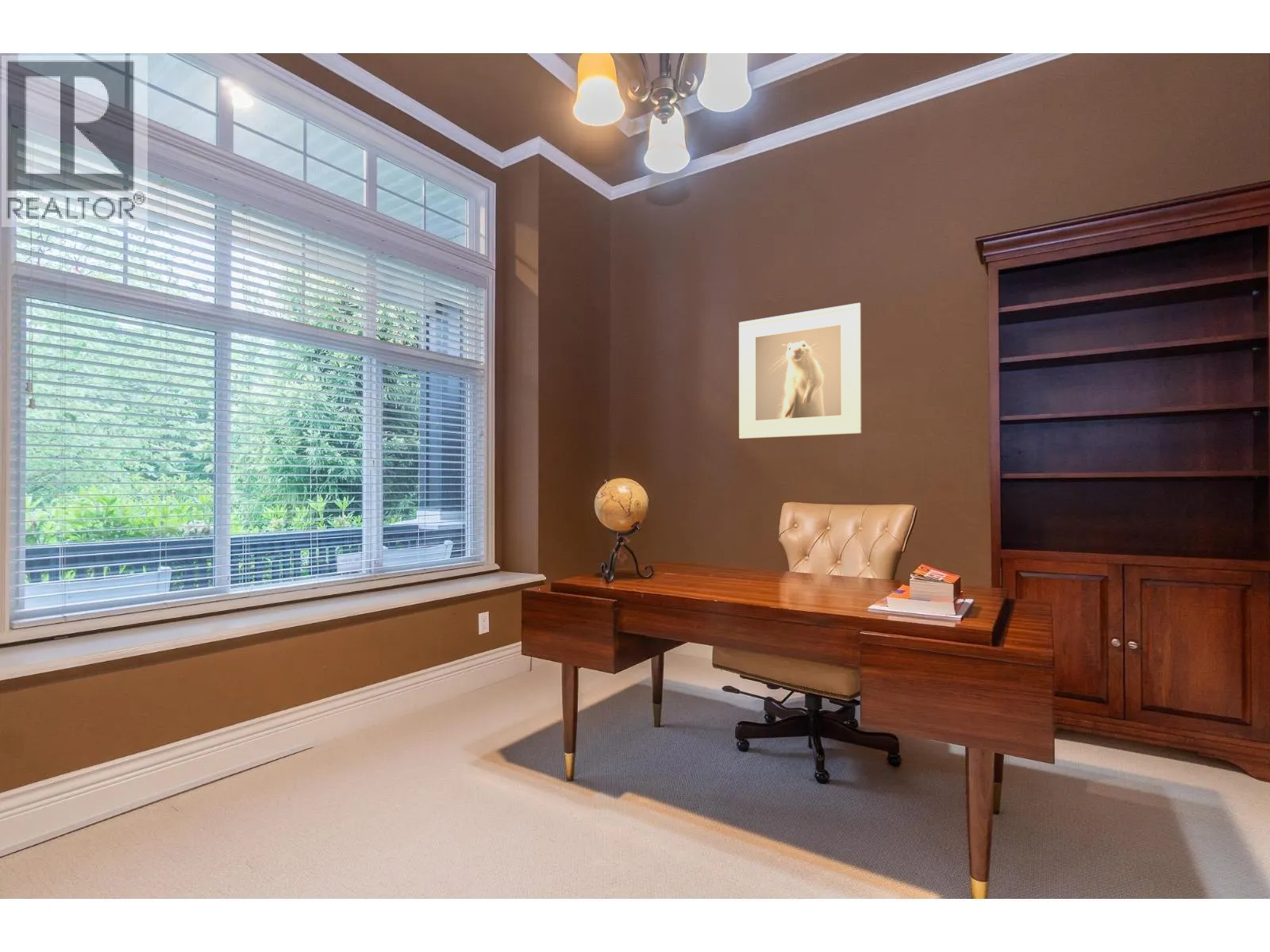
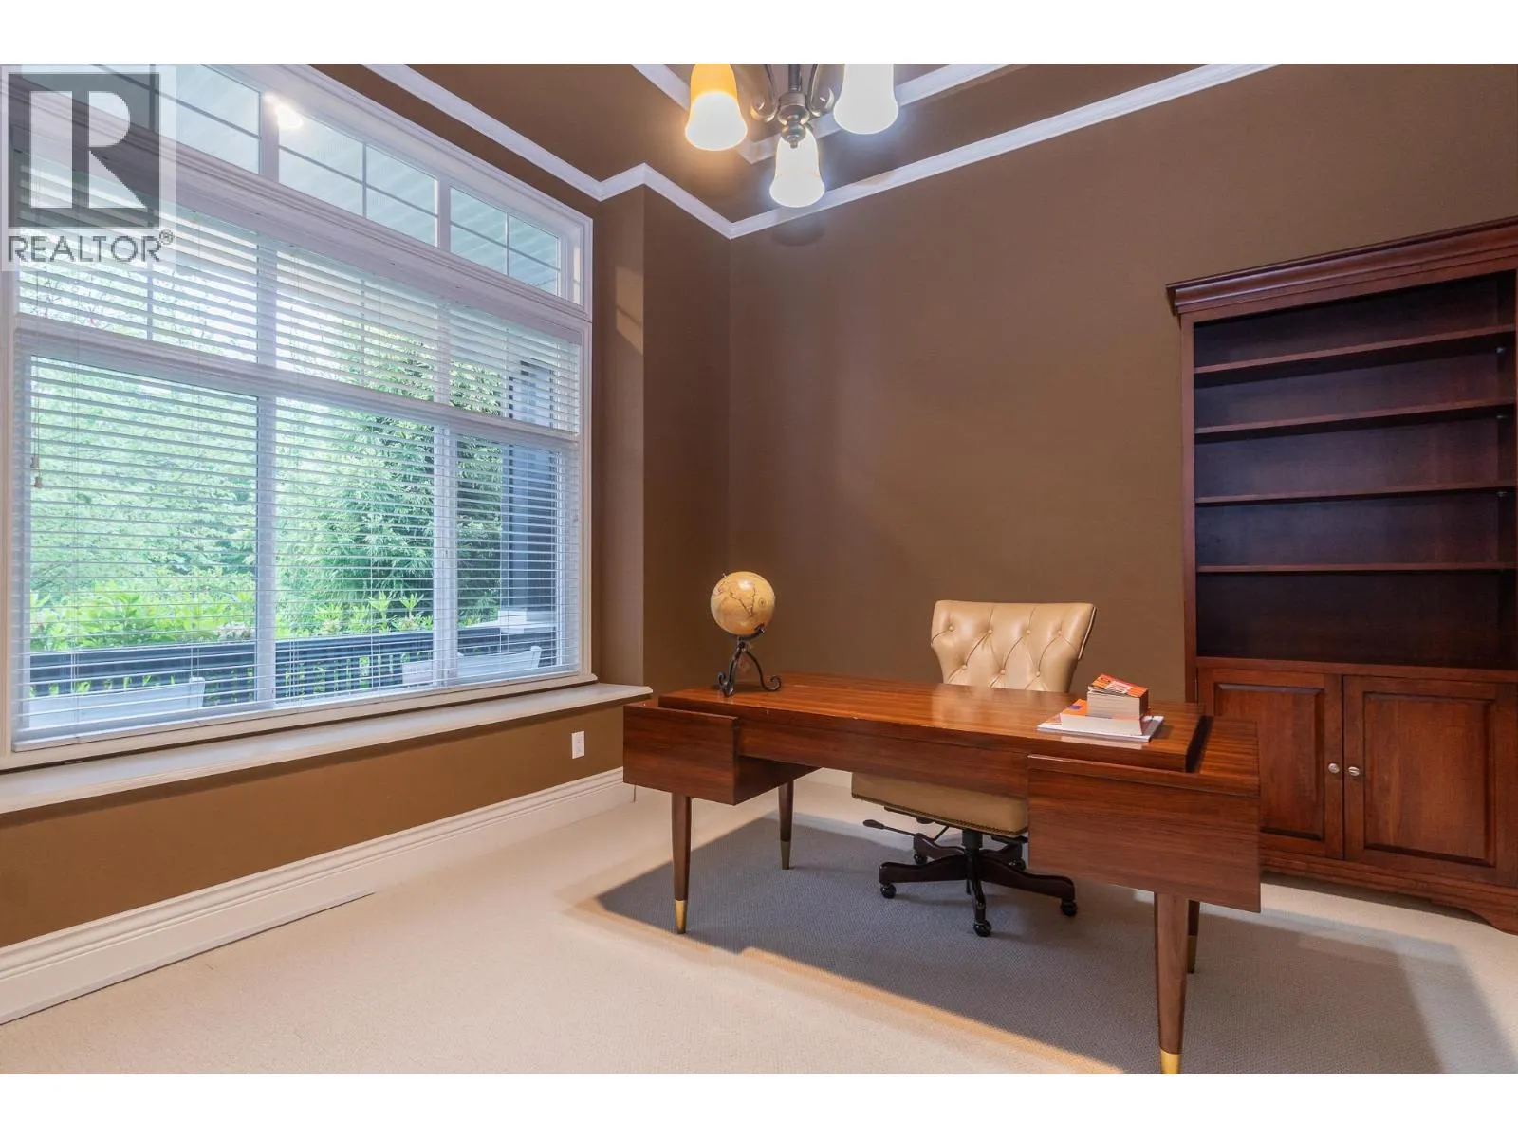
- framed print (796, 374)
